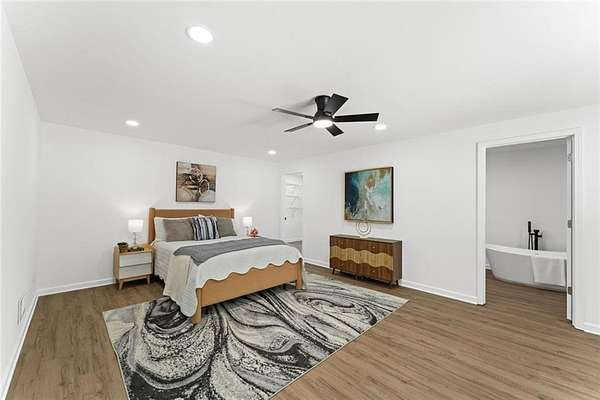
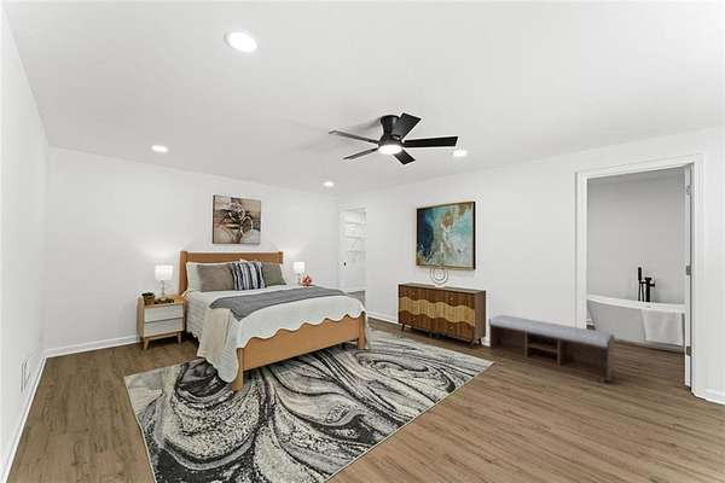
+ bench (545, 343)
